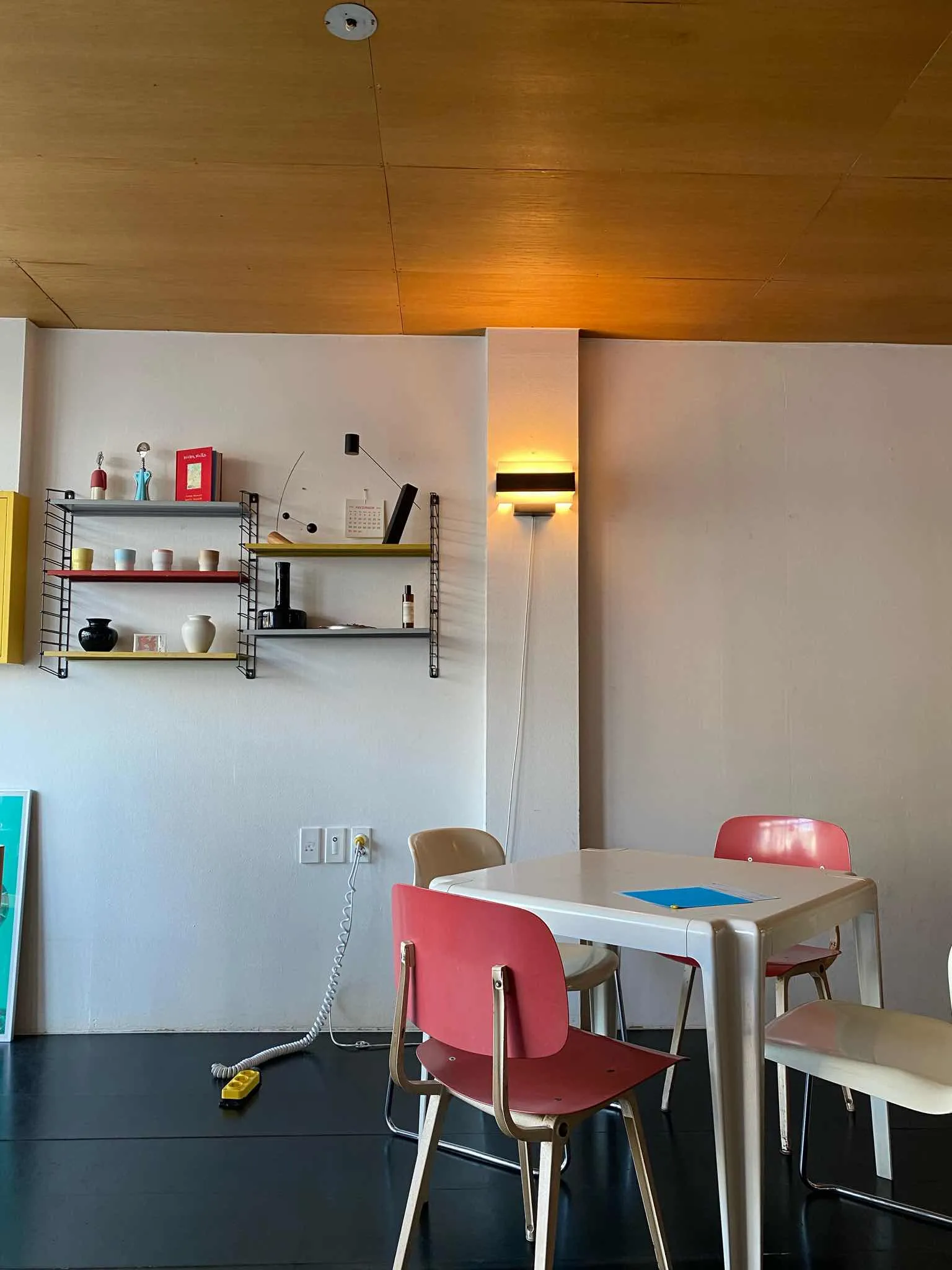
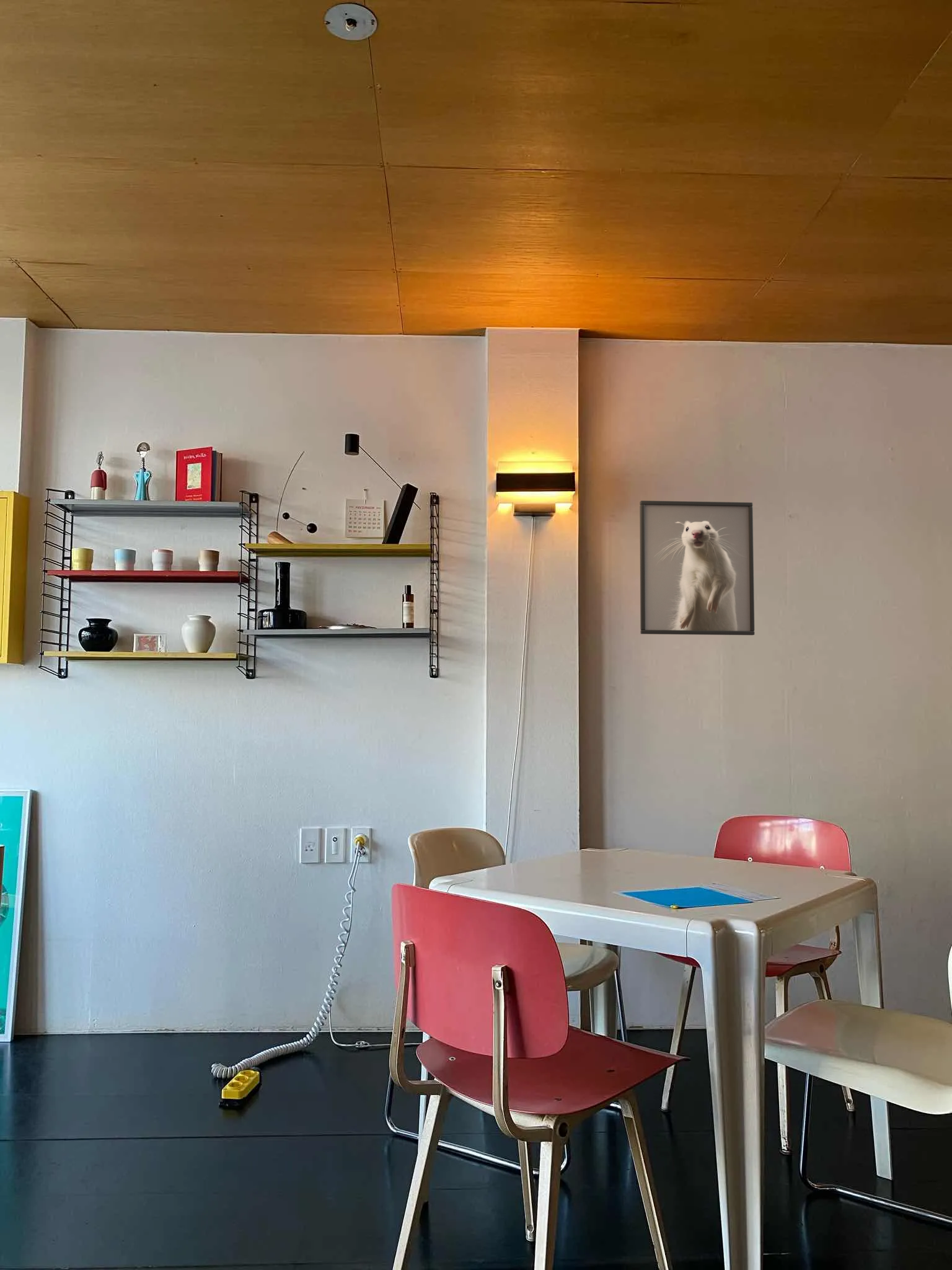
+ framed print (697, 567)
